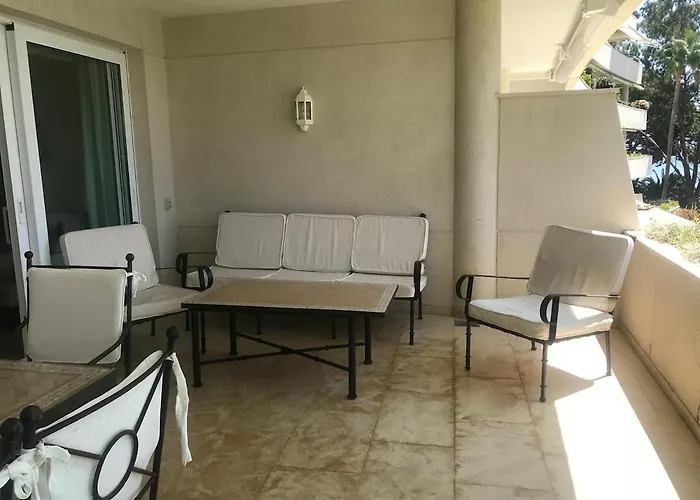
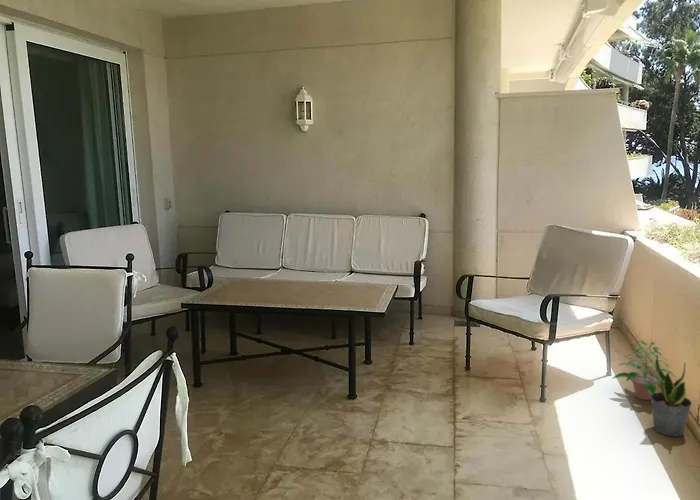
+ potted plant (643, 370)
+ potted plant (671, 392)
